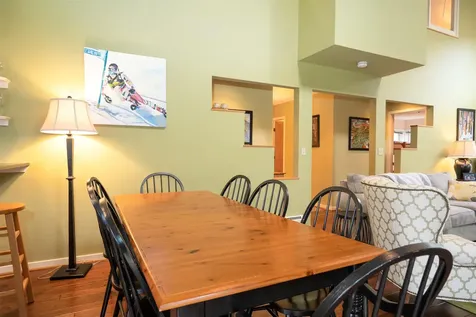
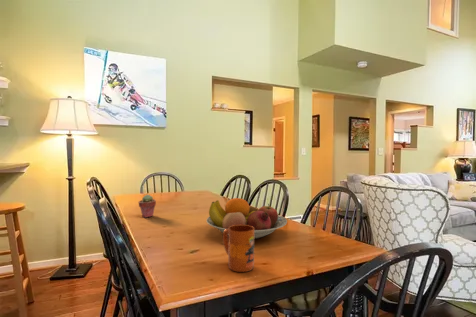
+ mug (236, 245)
+ potted succulent (147, 205)
+ fruit bowl (246, 216)
